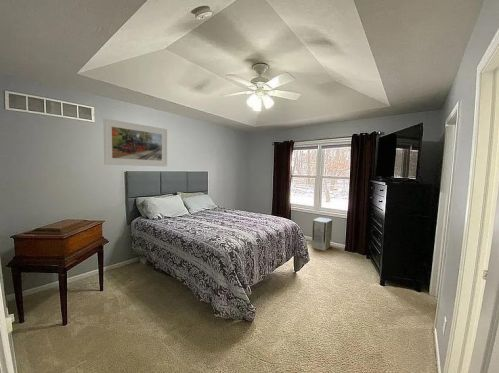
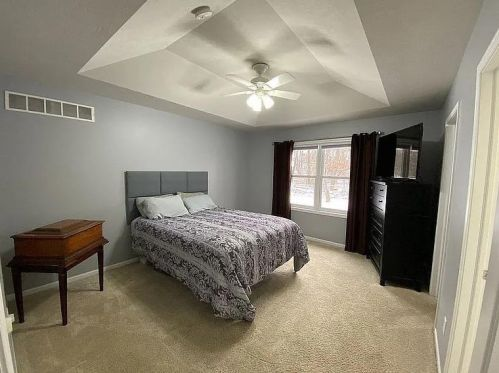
- air purifier (321, 233)
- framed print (138, 145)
